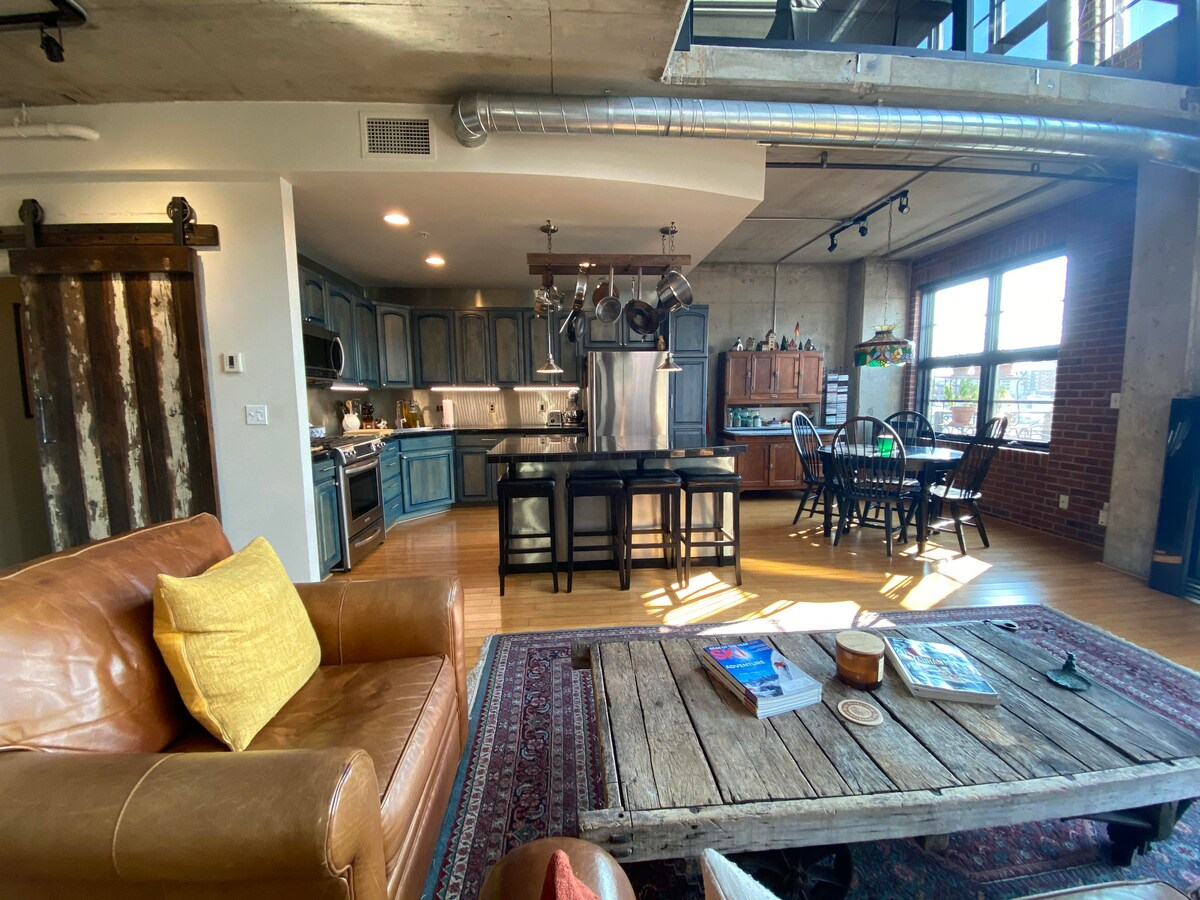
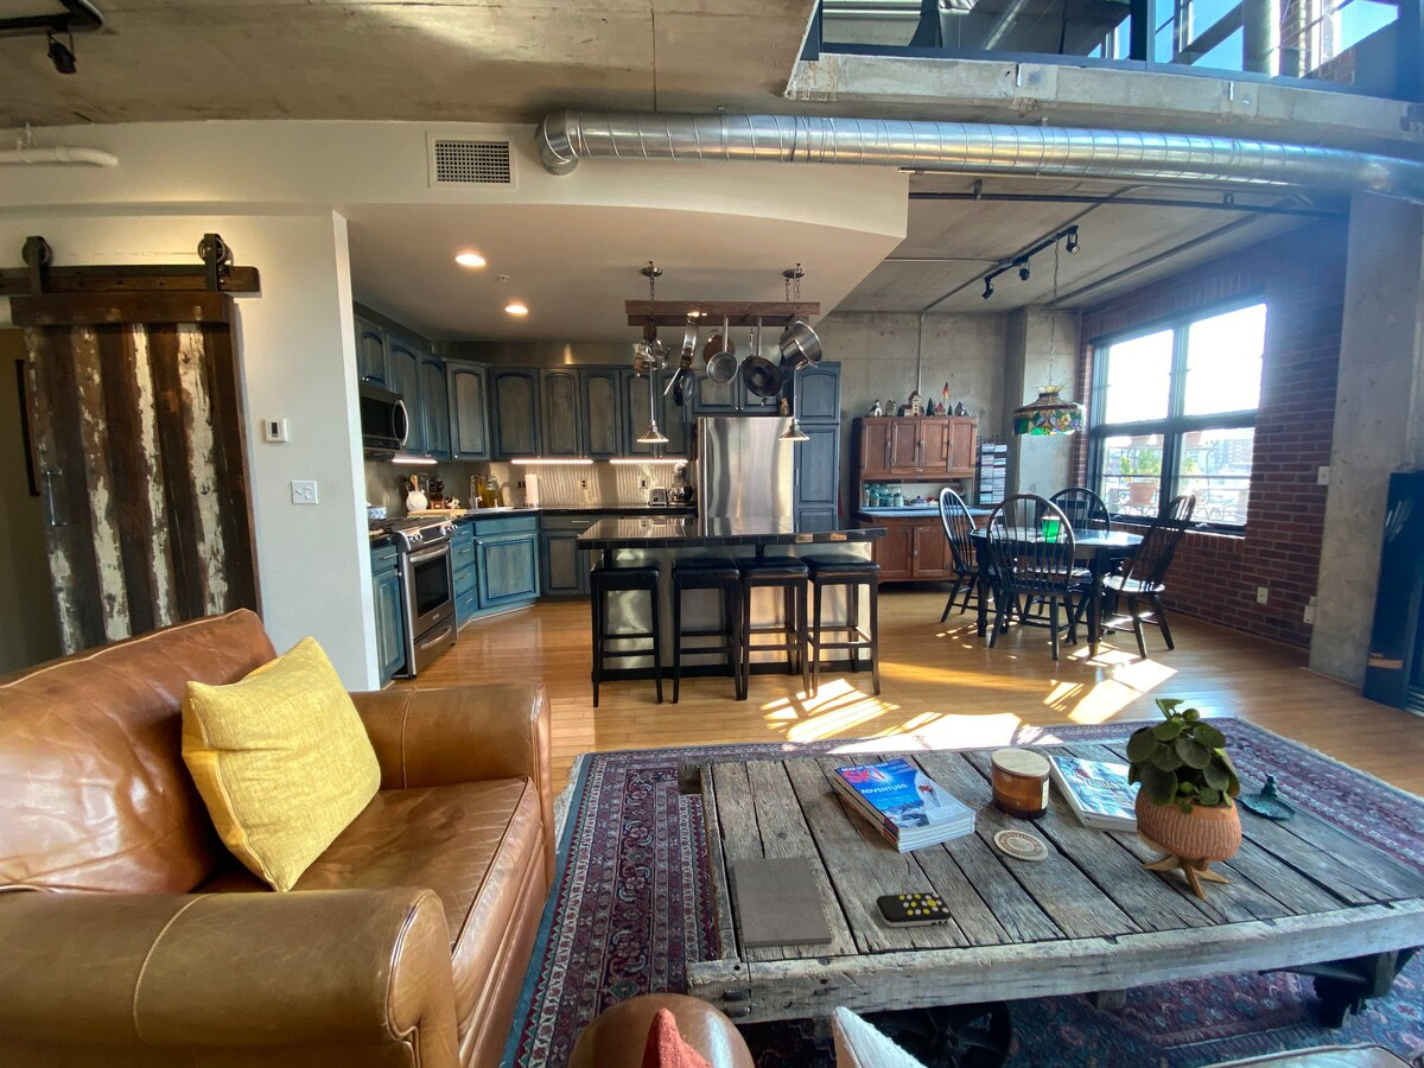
+ potted plant (1178, 784)
+ notepad (777, 897)
+ remote control (913, 909)
